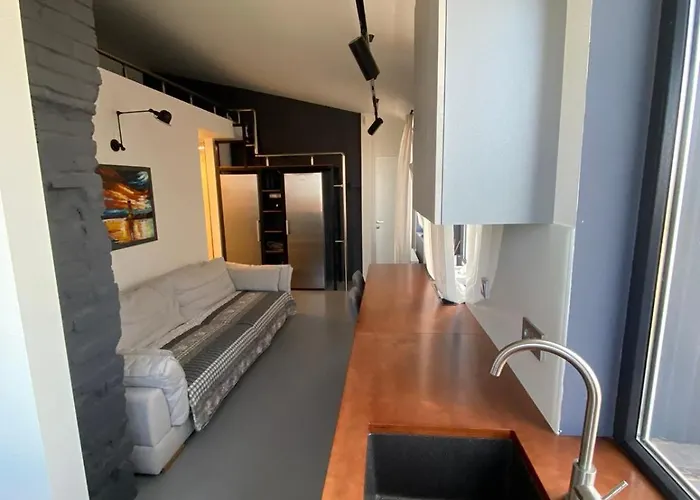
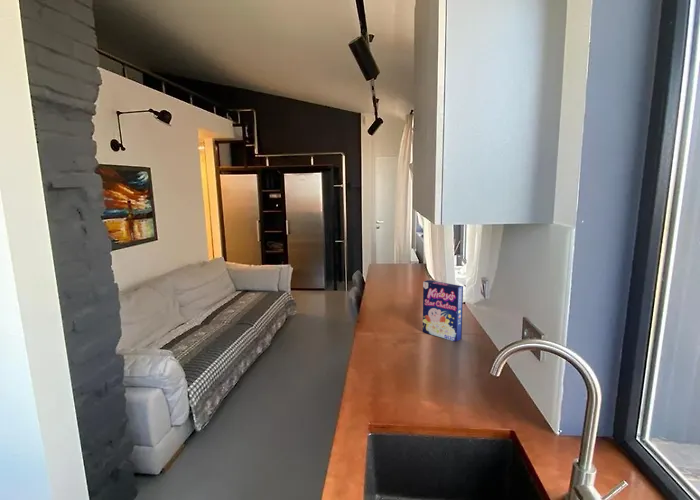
+ cereal box (442, 309)
